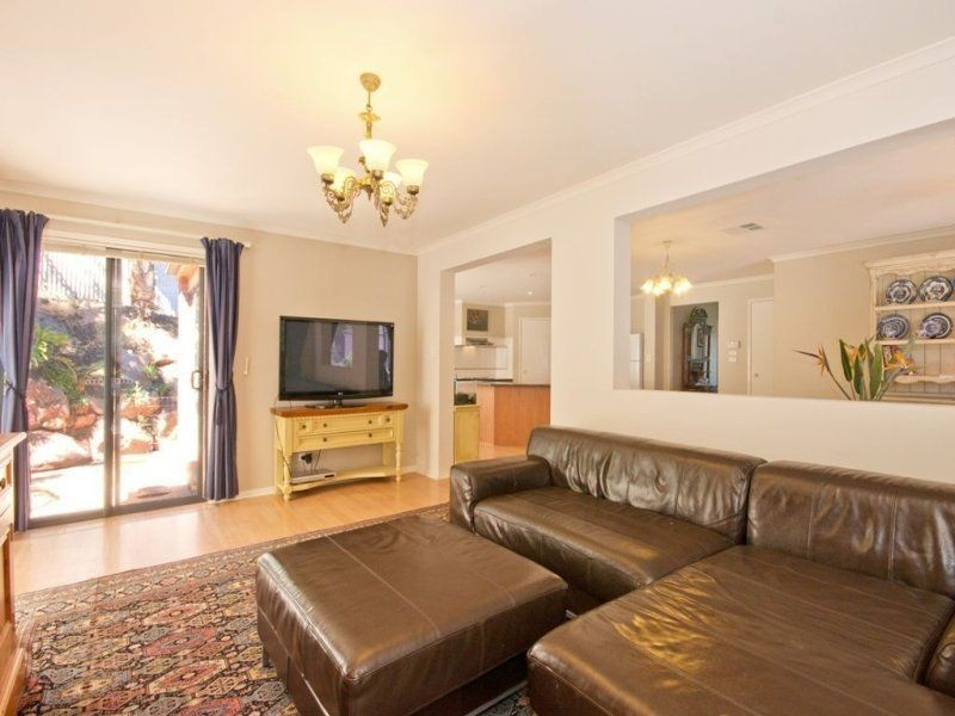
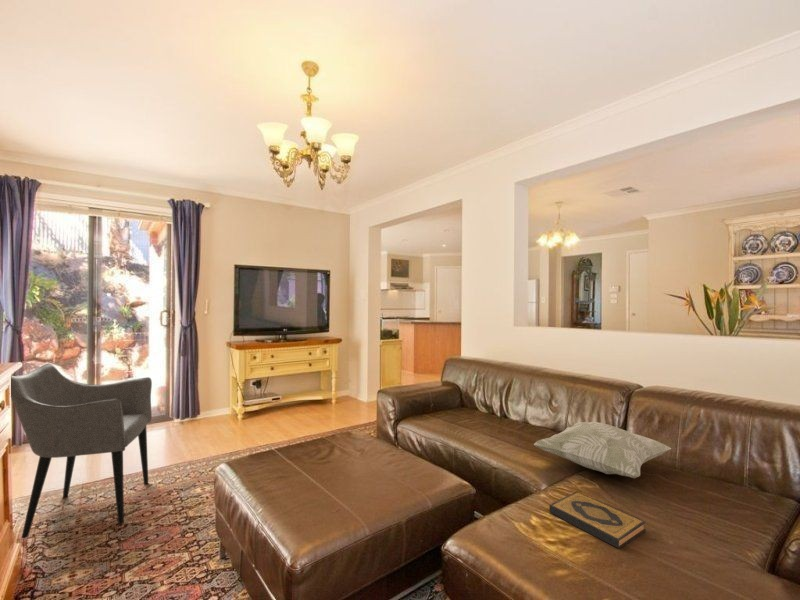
+ armchair (96, 436)
+ decorative pillow (601, 446)
+ hardback book (595, 516)
